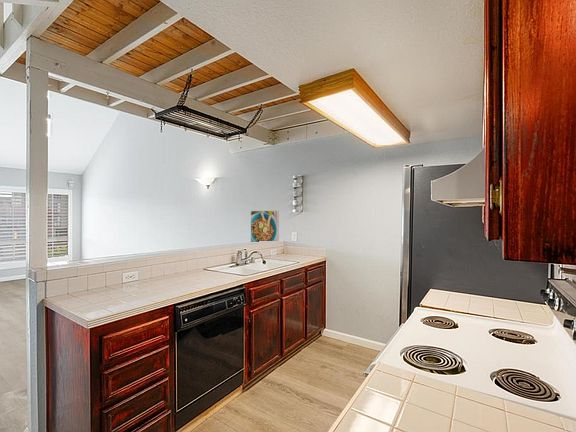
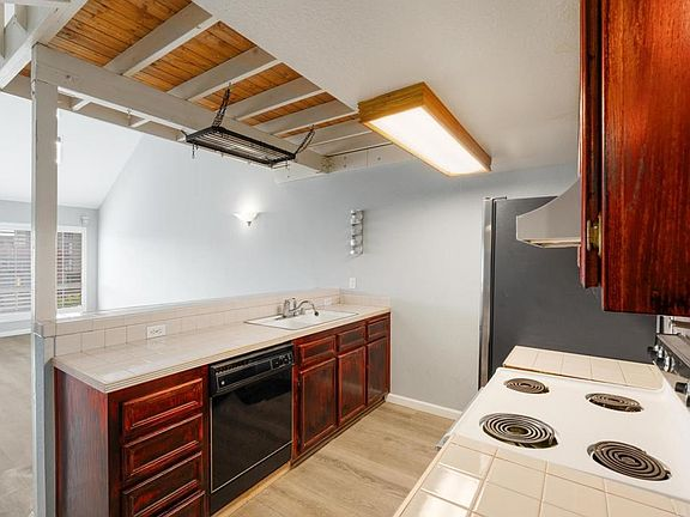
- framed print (264, 227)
